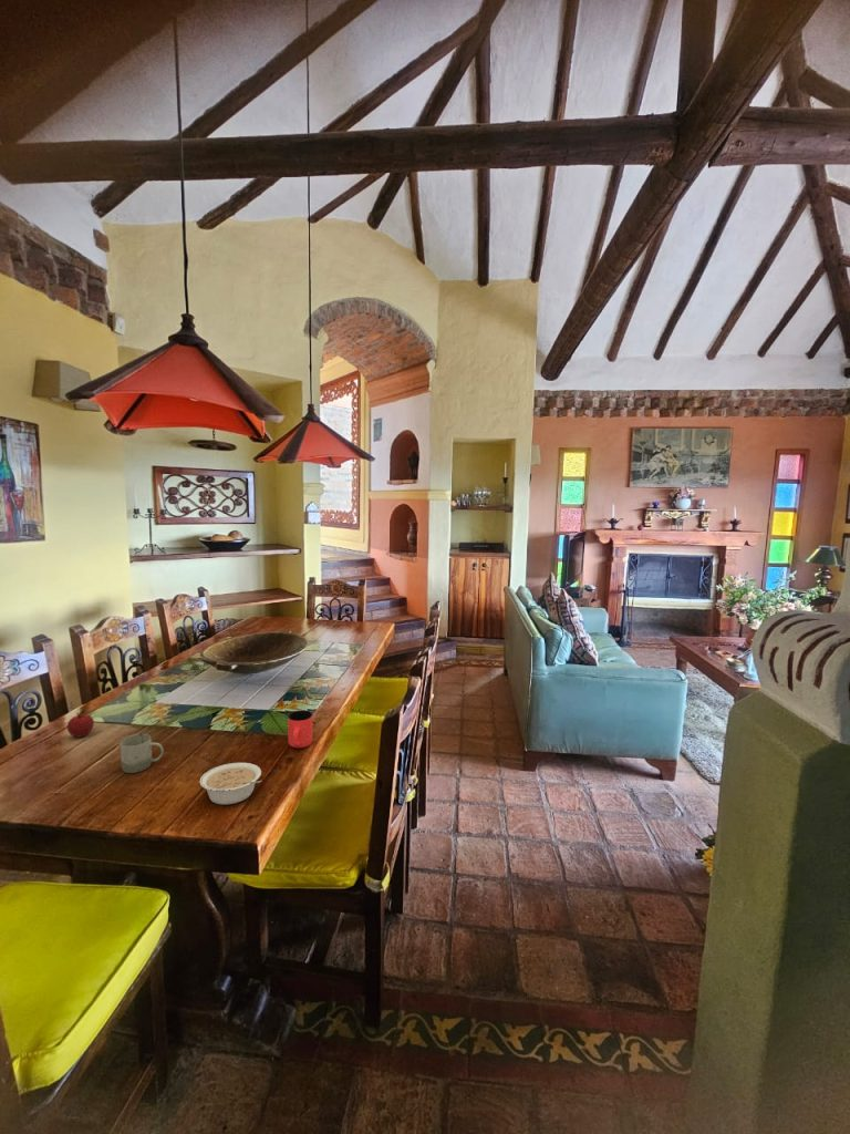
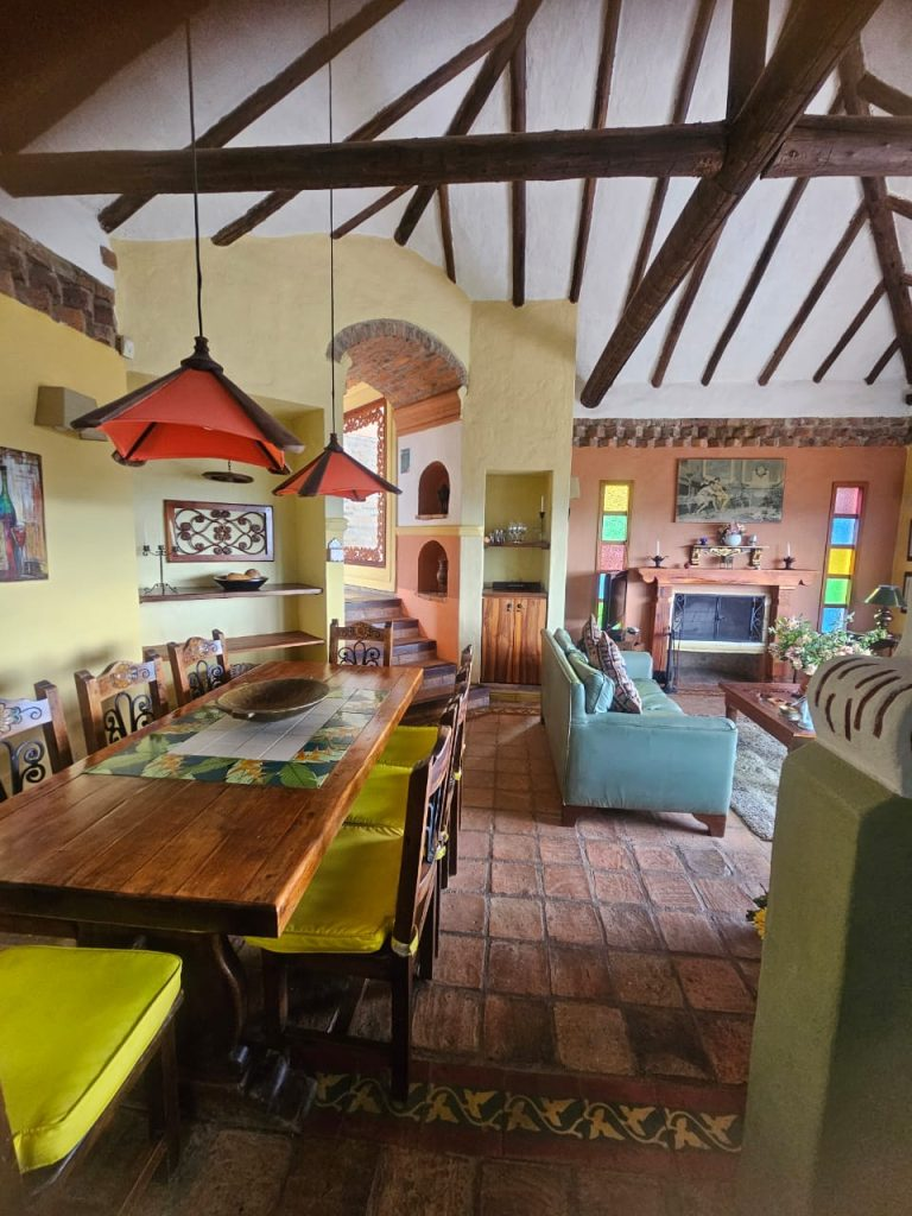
- apple (80, 722)
- cup (142, 752)
- cup (299, 731)
- legume (234, 783)
